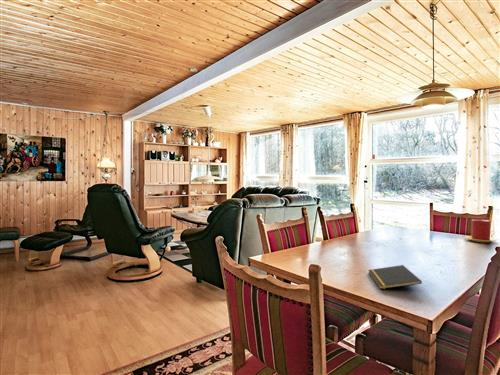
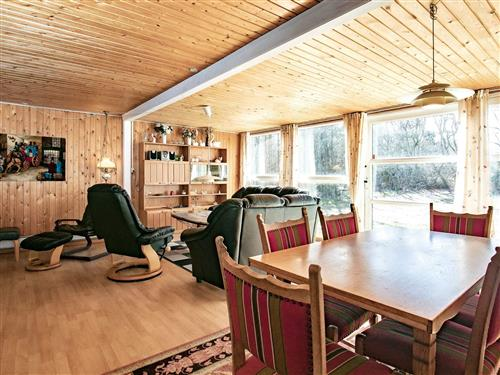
- candle (480, 230)
- notepad (392, 276)
